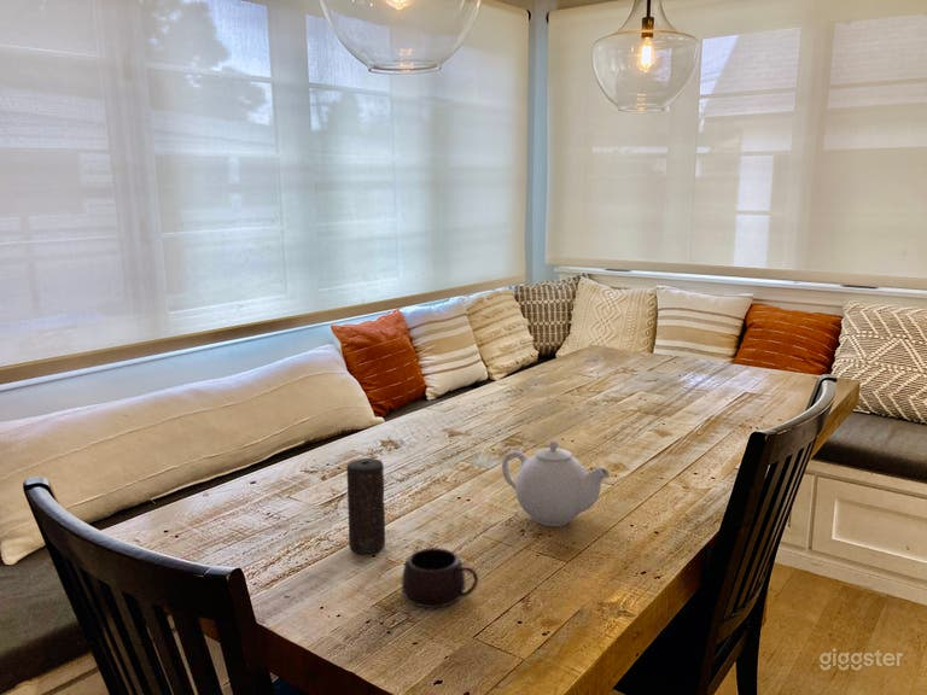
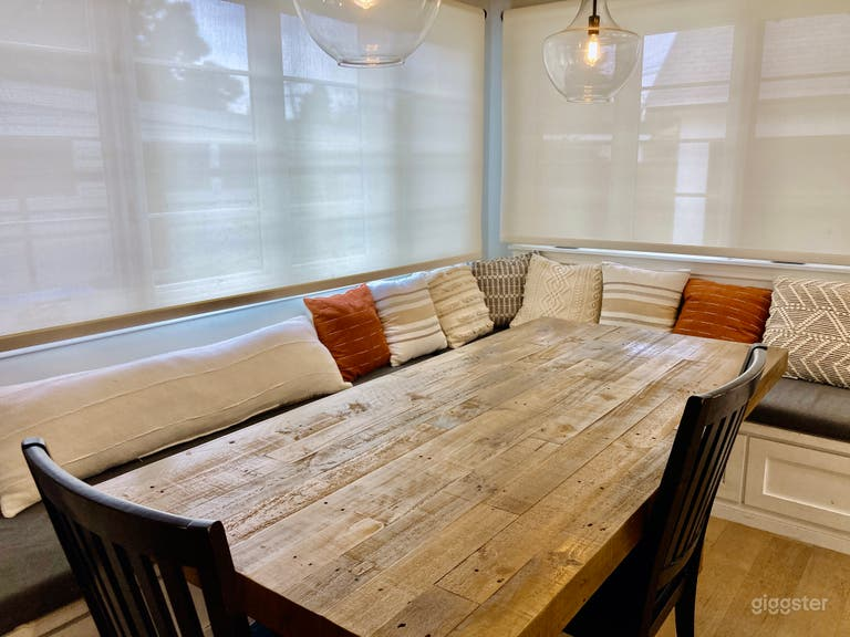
- candle (366, 504)
- mug (441, 578)
- teapot (553, 479)
